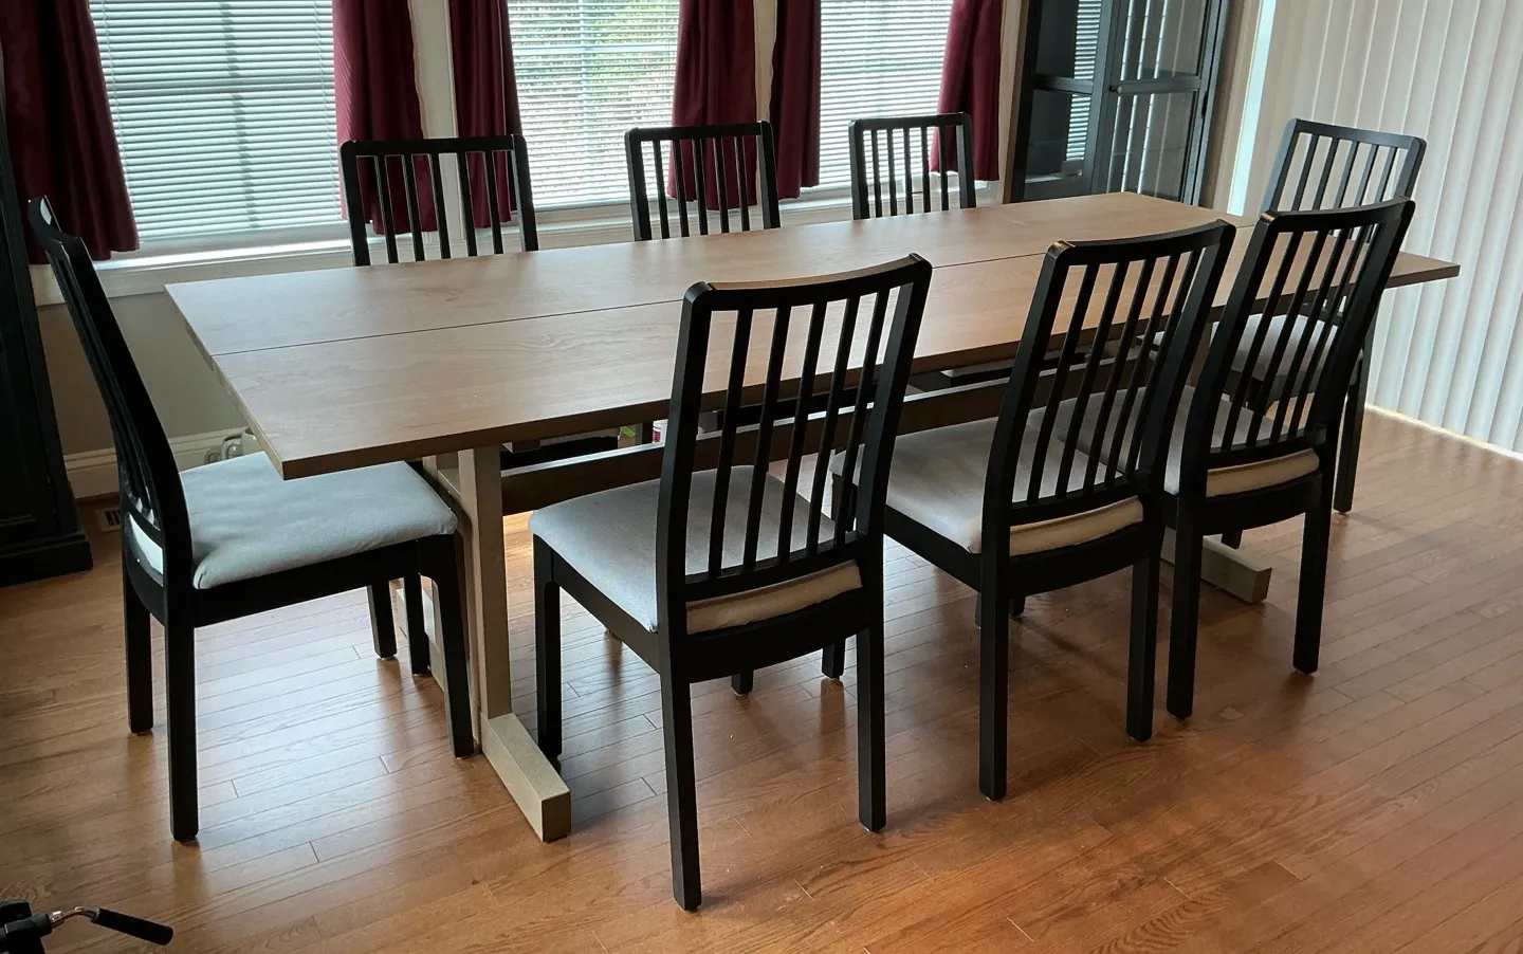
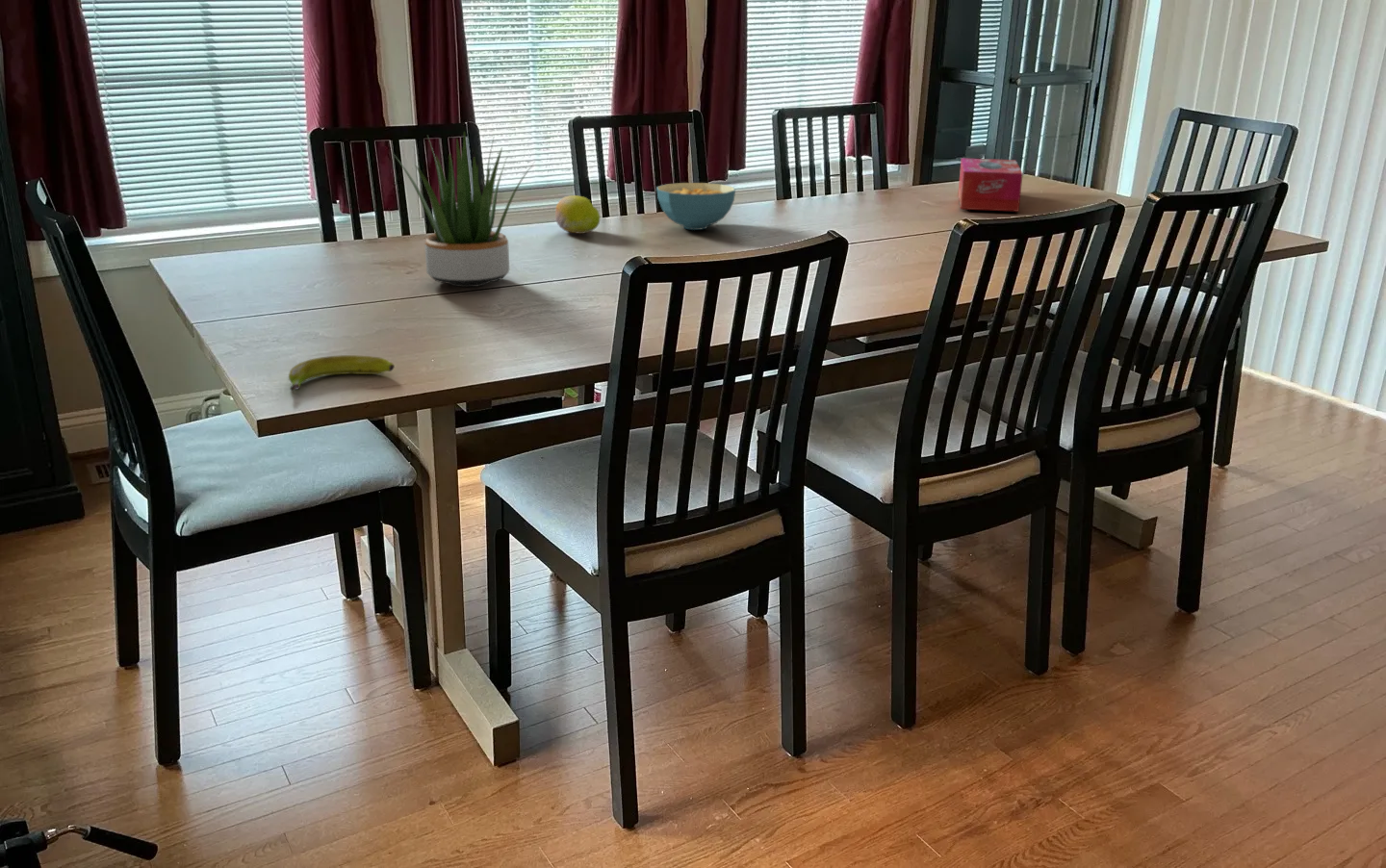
+ potted plant (465, 210)
+ banana (335, 370)
+ tissue box (988, 183)
+ cereal bowl (695, 208)
+ fruit (578, 214)
